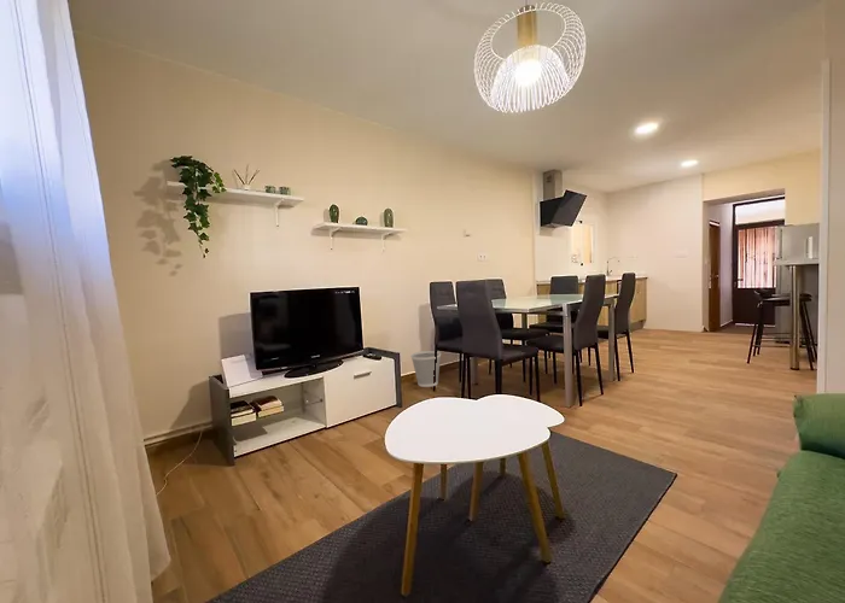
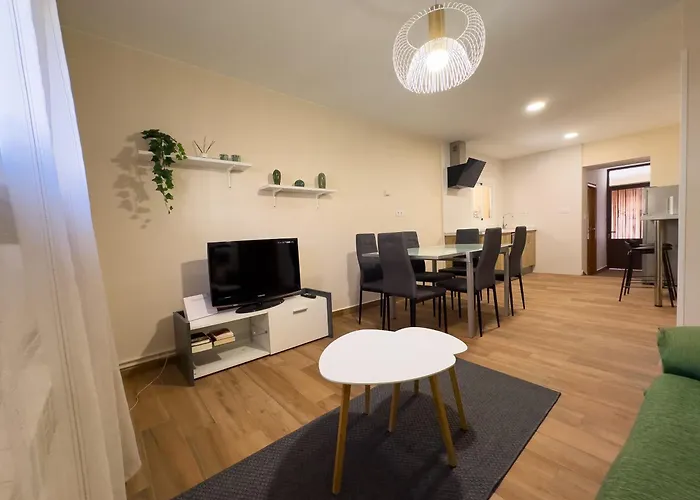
- wastebasket (426, 369)
